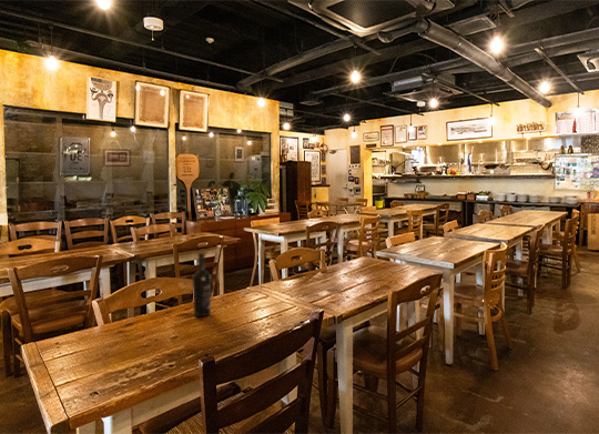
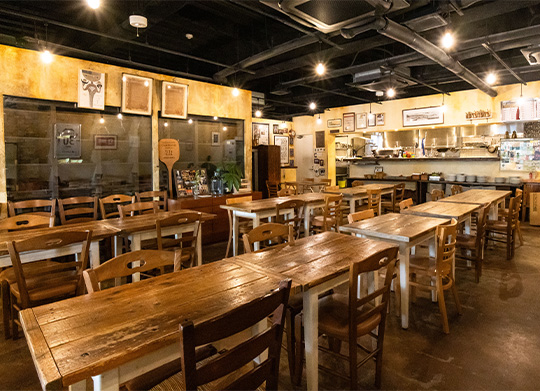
- wine bottle (202, 283)
